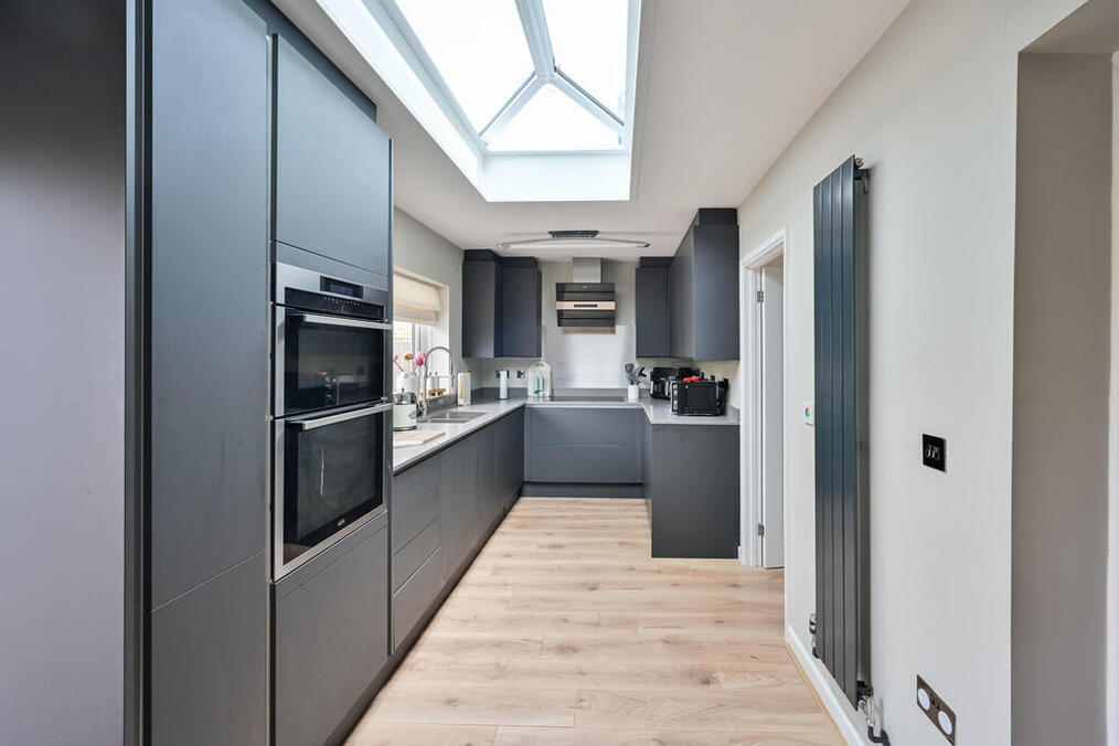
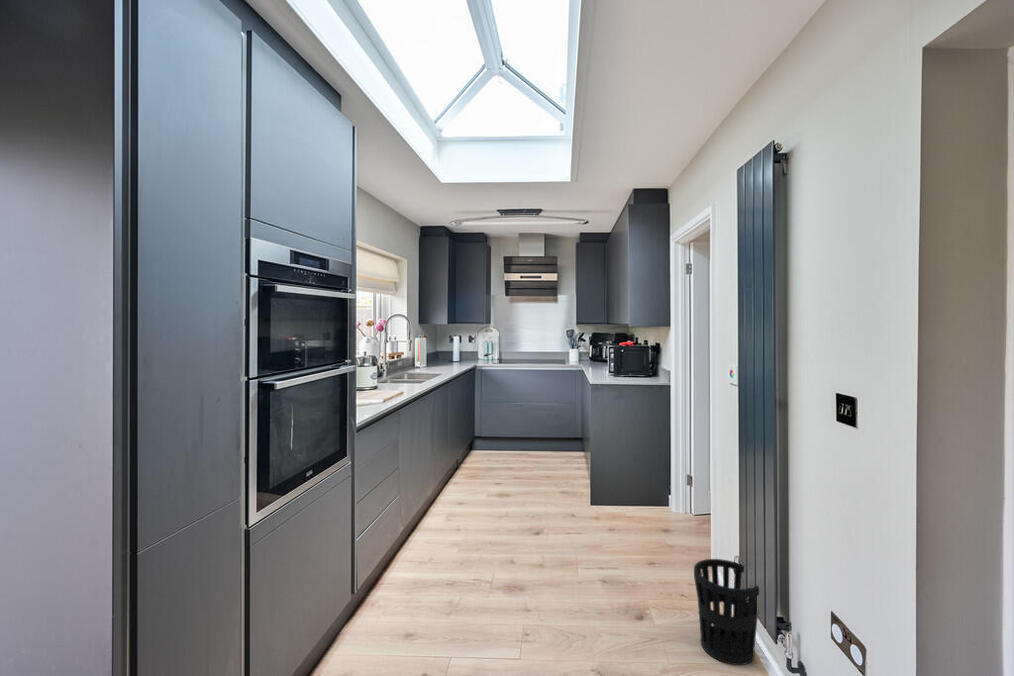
+ wastebasket (727, 610)
